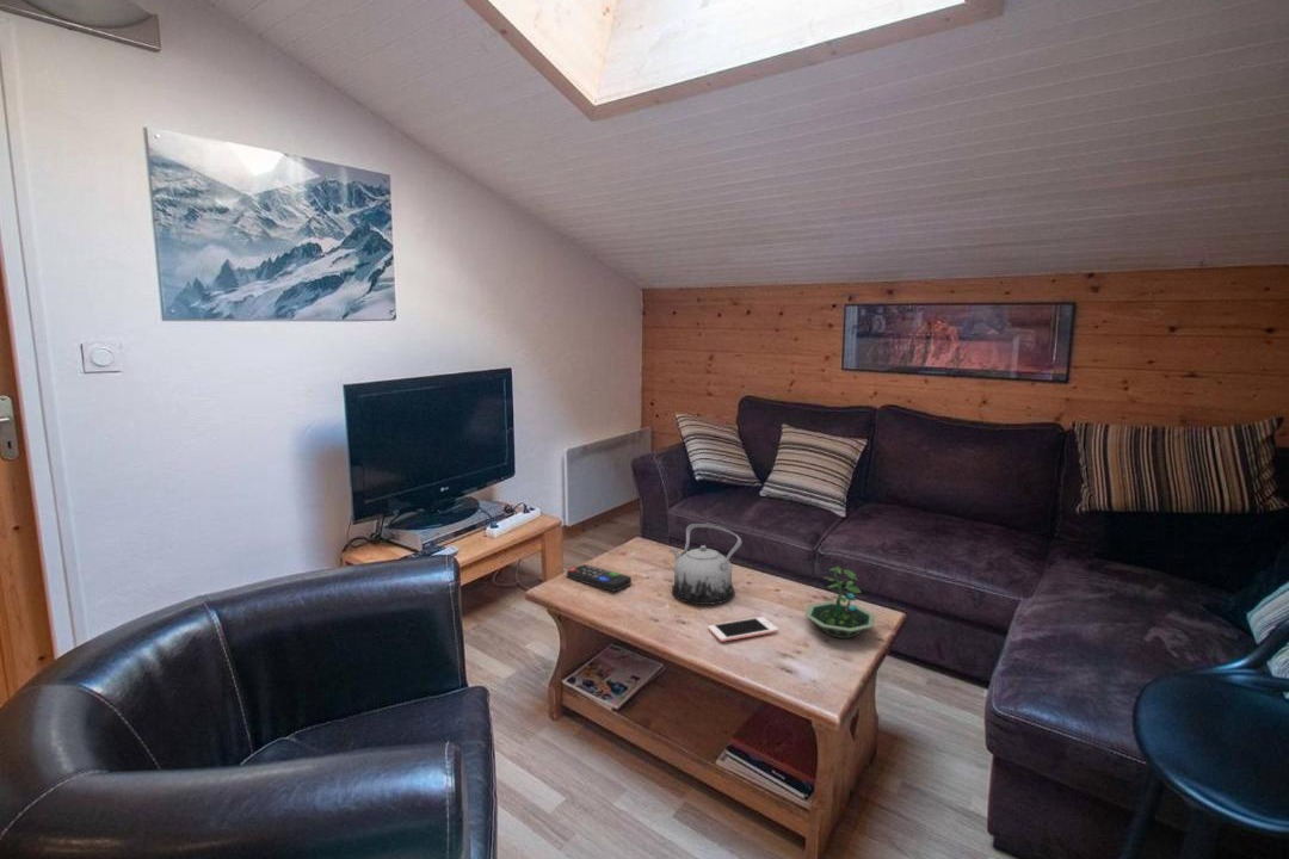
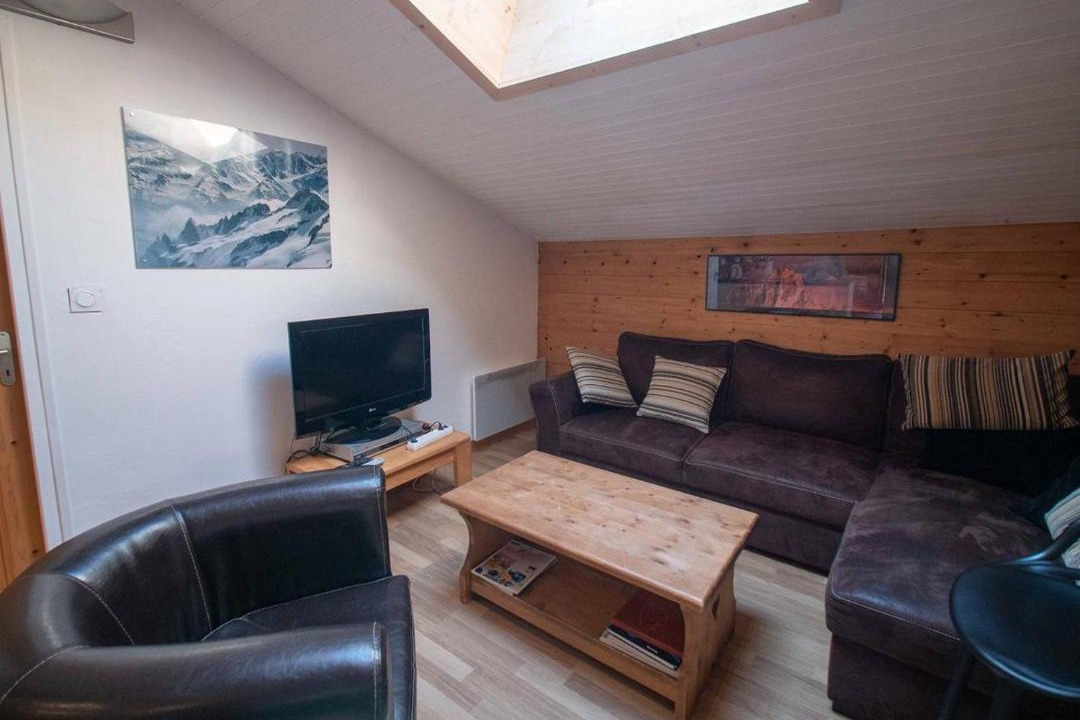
- terrarium (840, 581)
- teapot (698, 558)
- cell phone (742, 629)
- remote control (598, 576)
